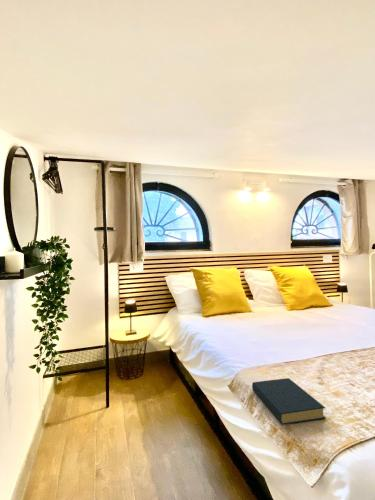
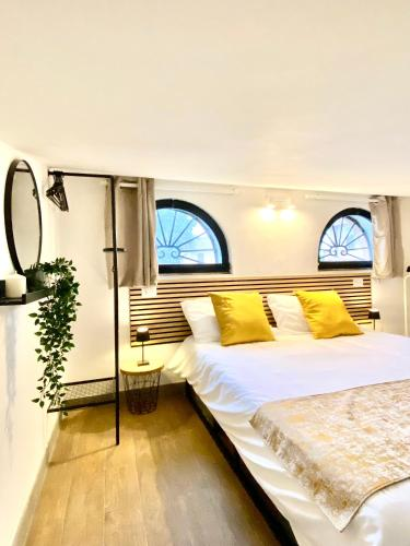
- hardback book (285, 398)
